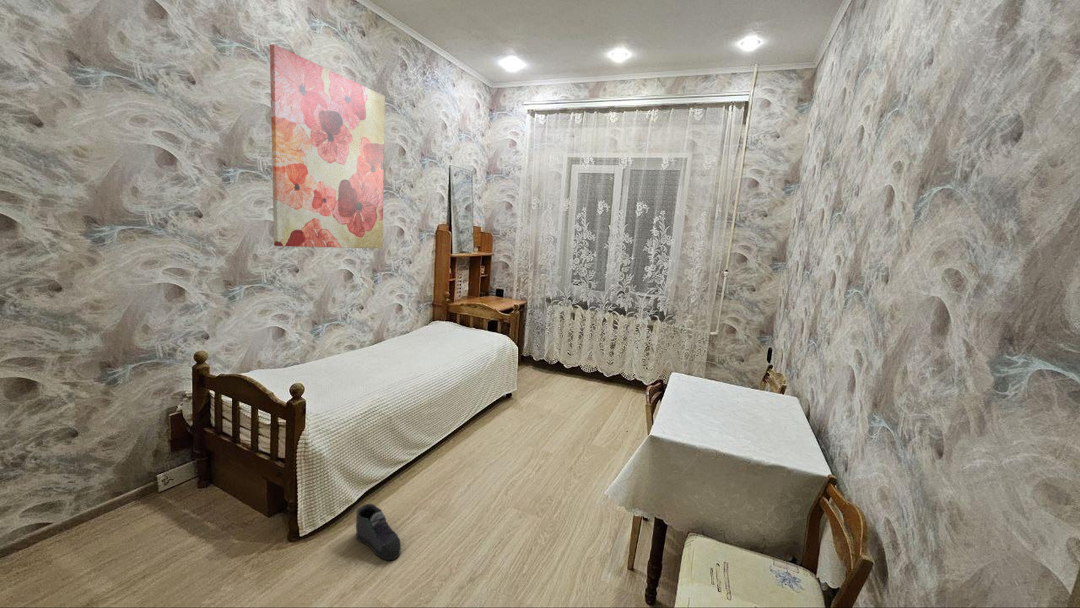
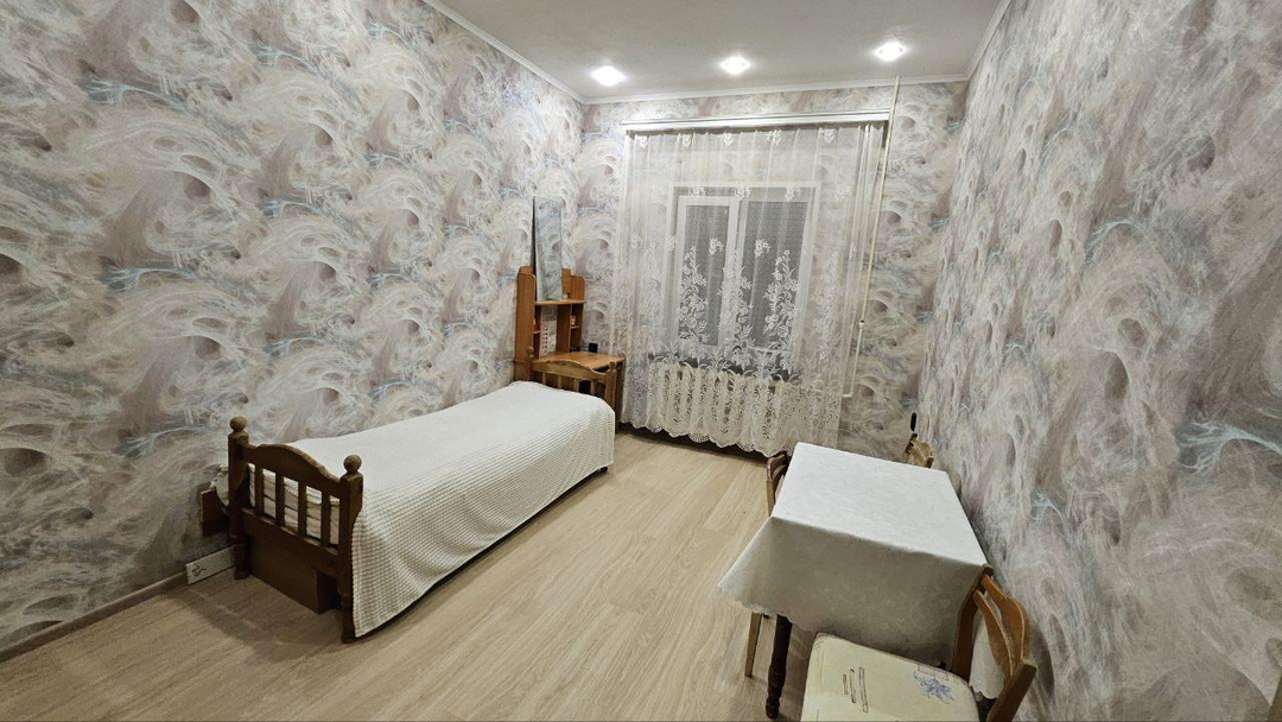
- shoe (378, 529)
- wall art (335, 163)
